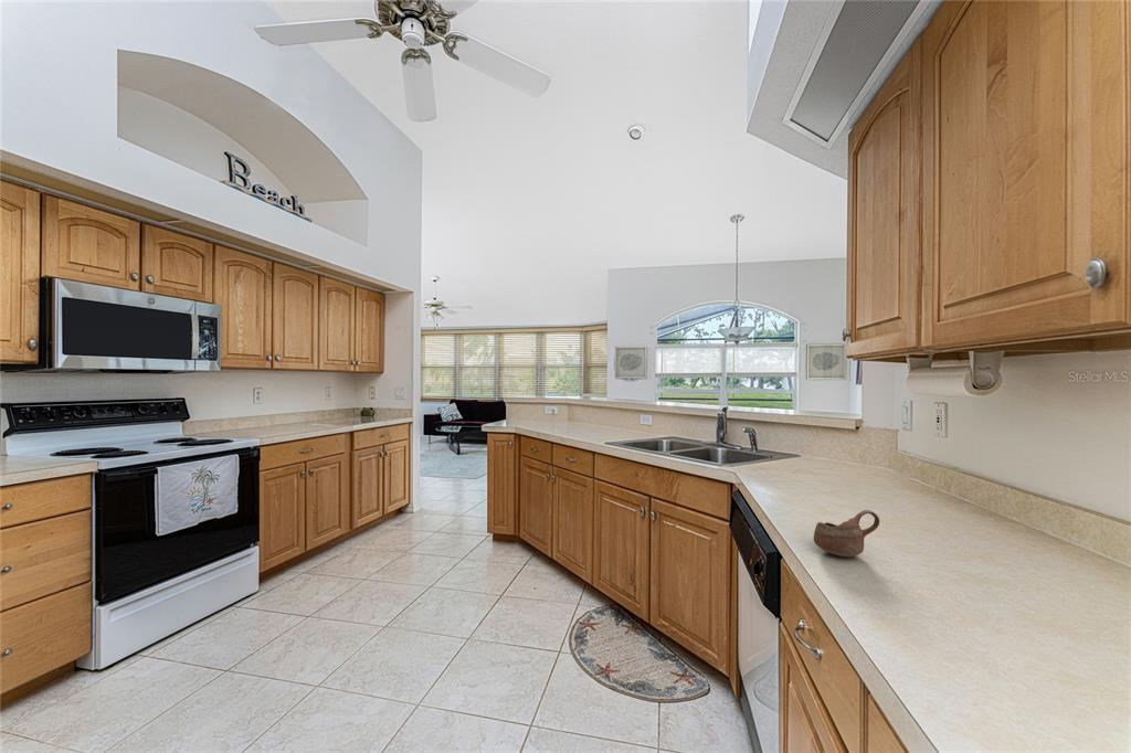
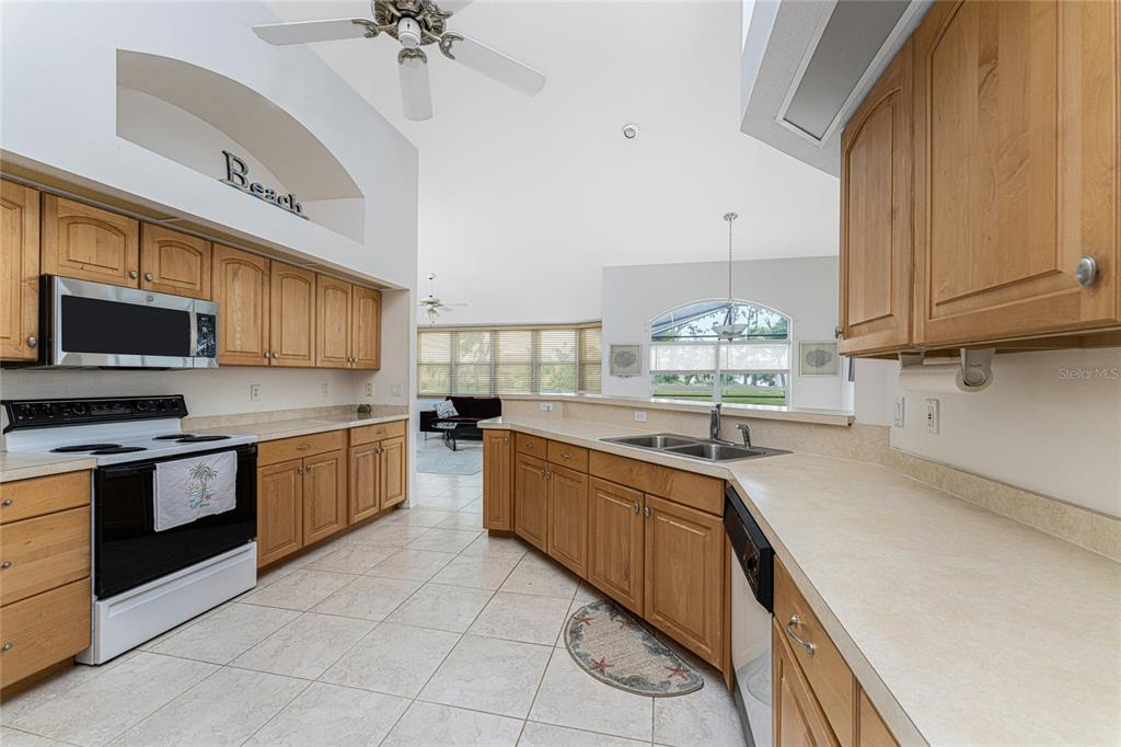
- cup (845, 532)
